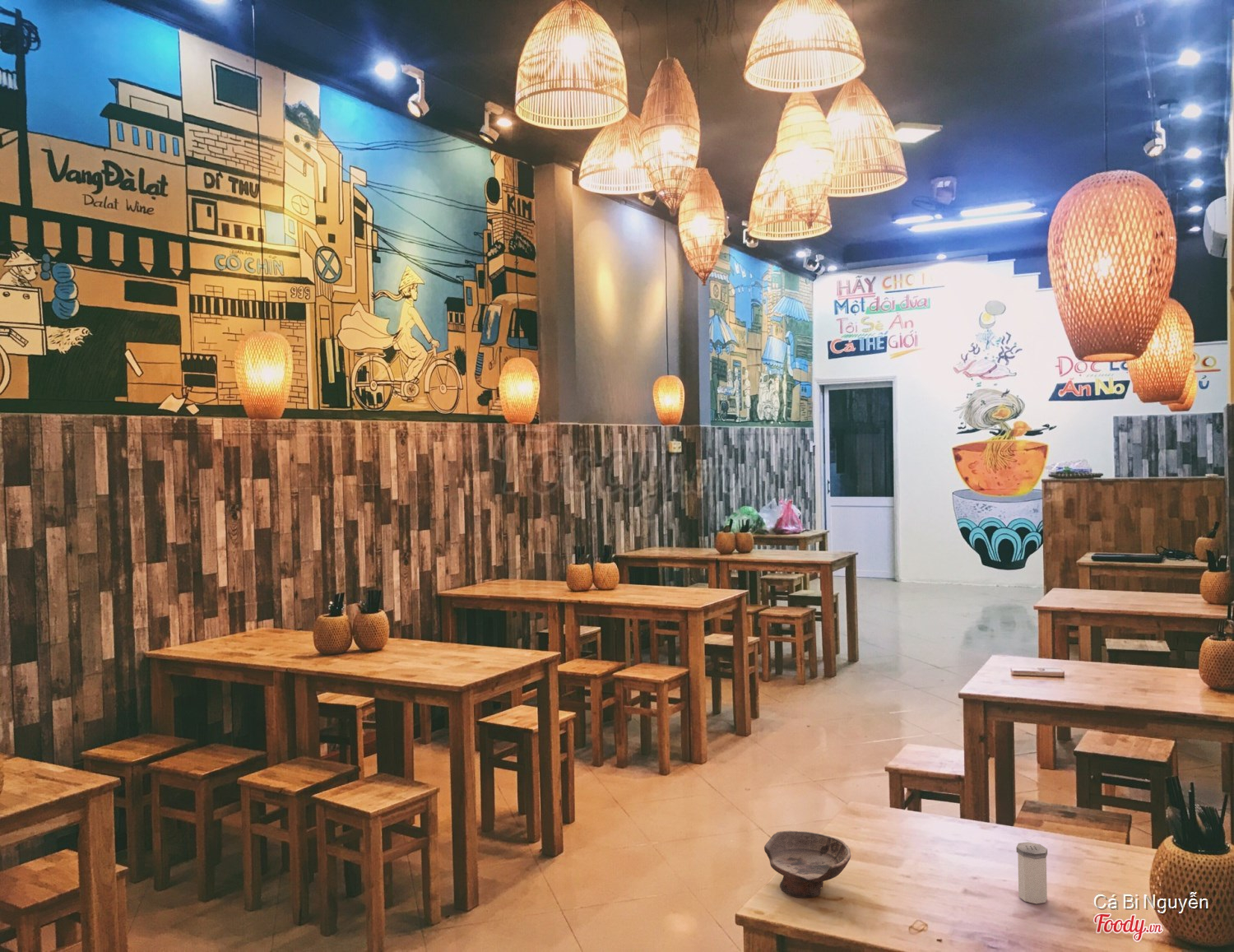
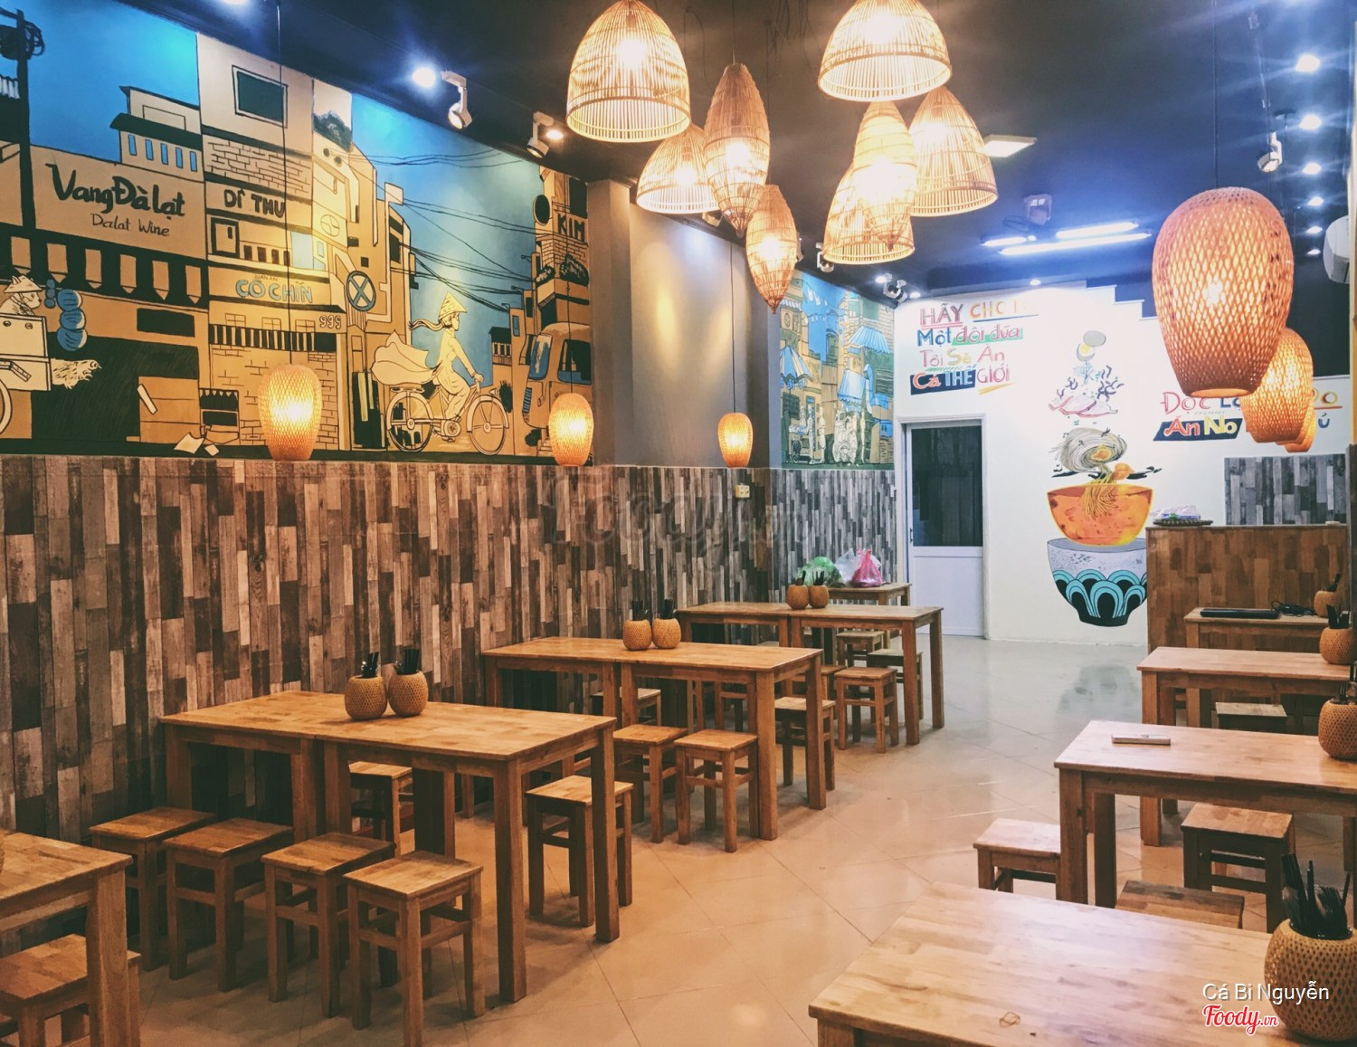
- salt shaker (1032, 872)
- ceramic bowl (810, 866)
